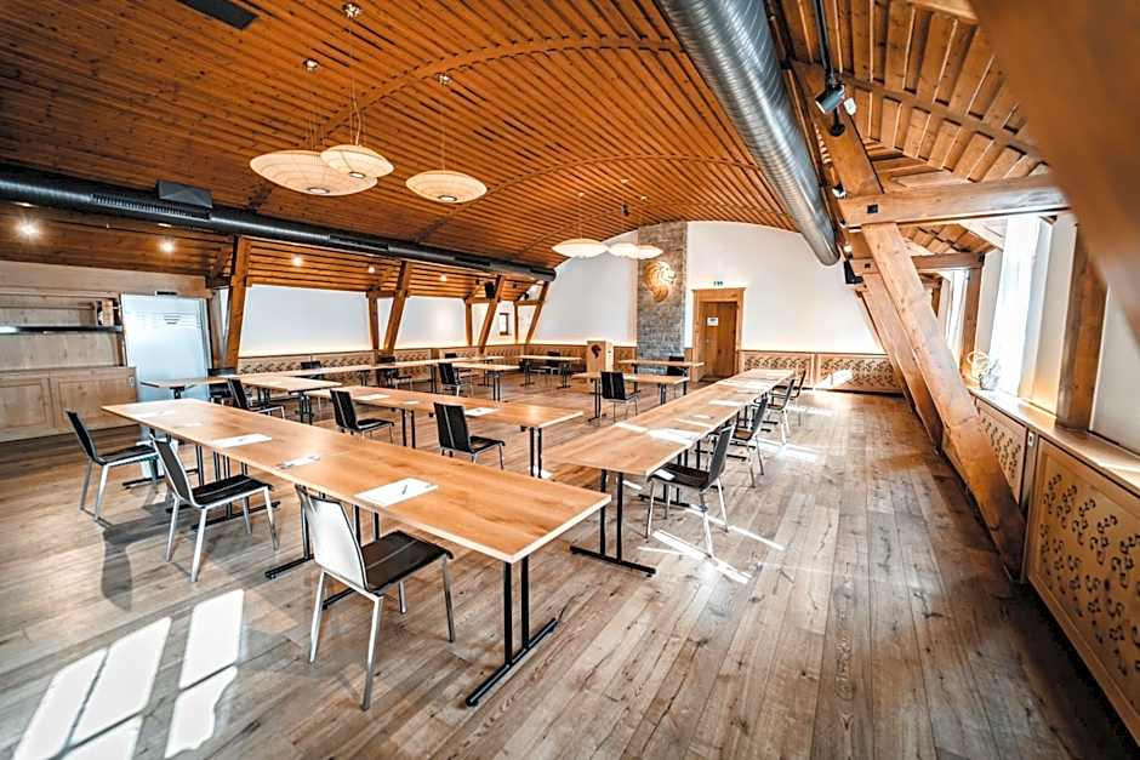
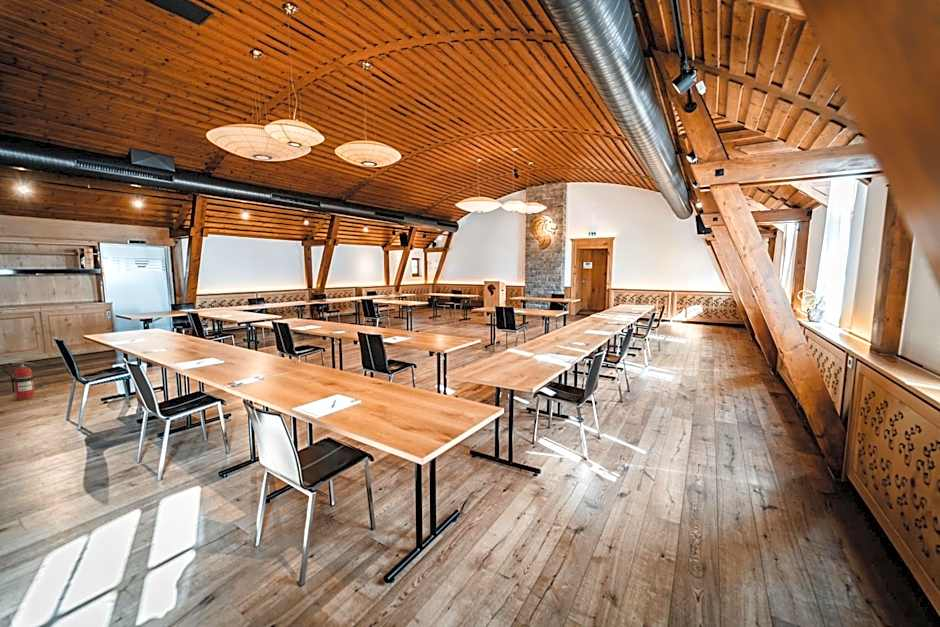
+ fire extinguisher (23, 378)
